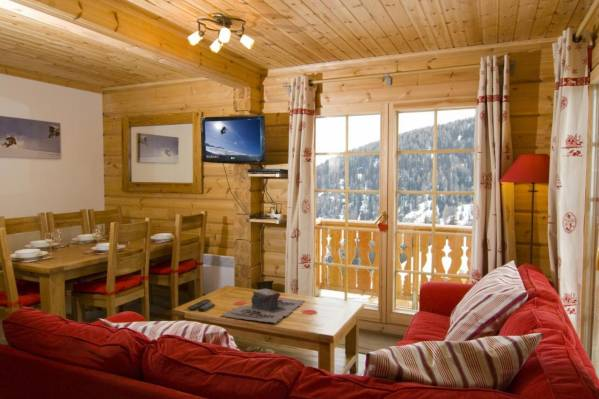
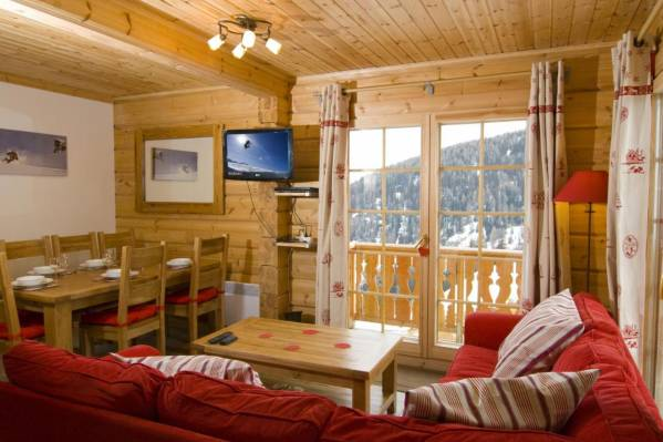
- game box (265, 299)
